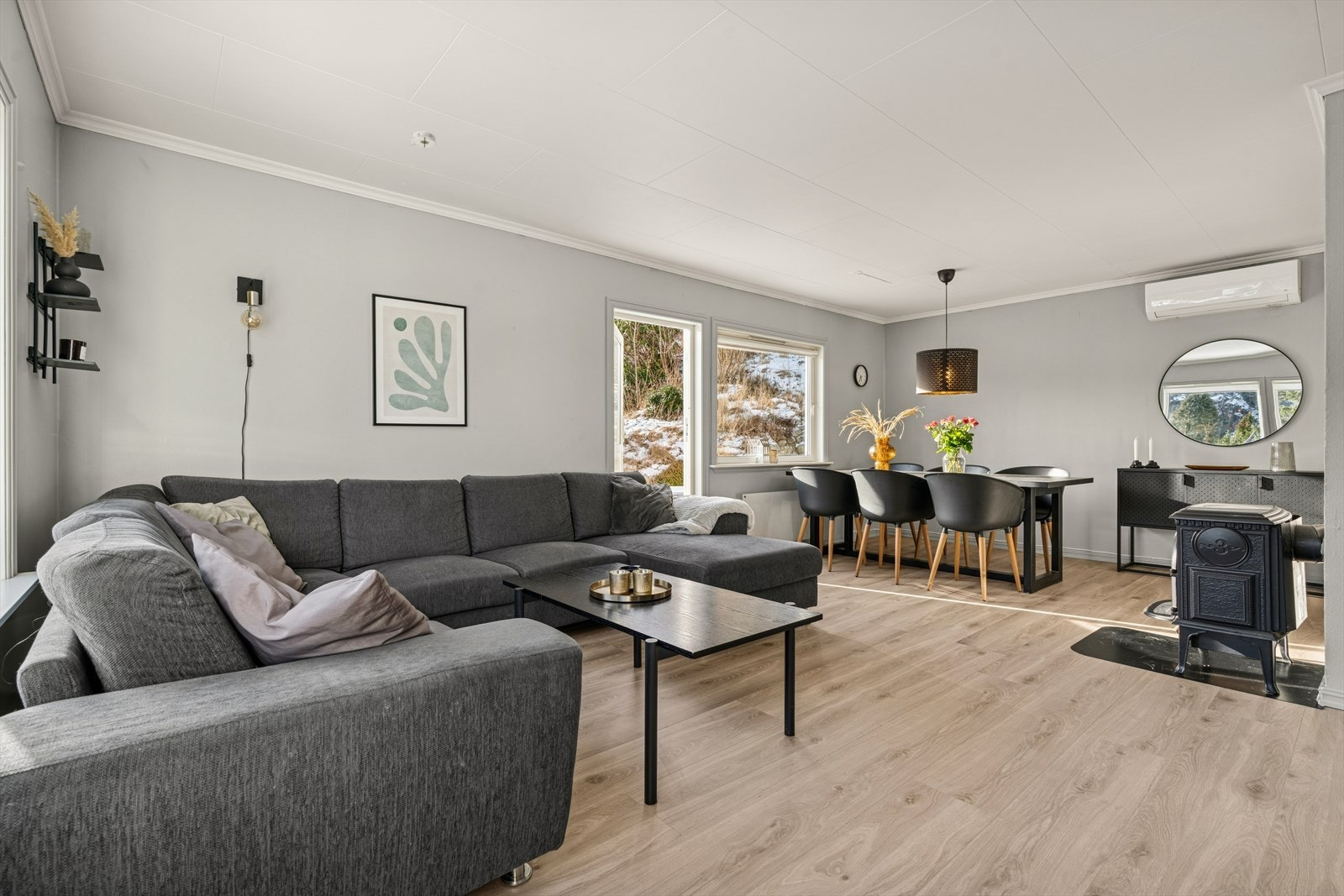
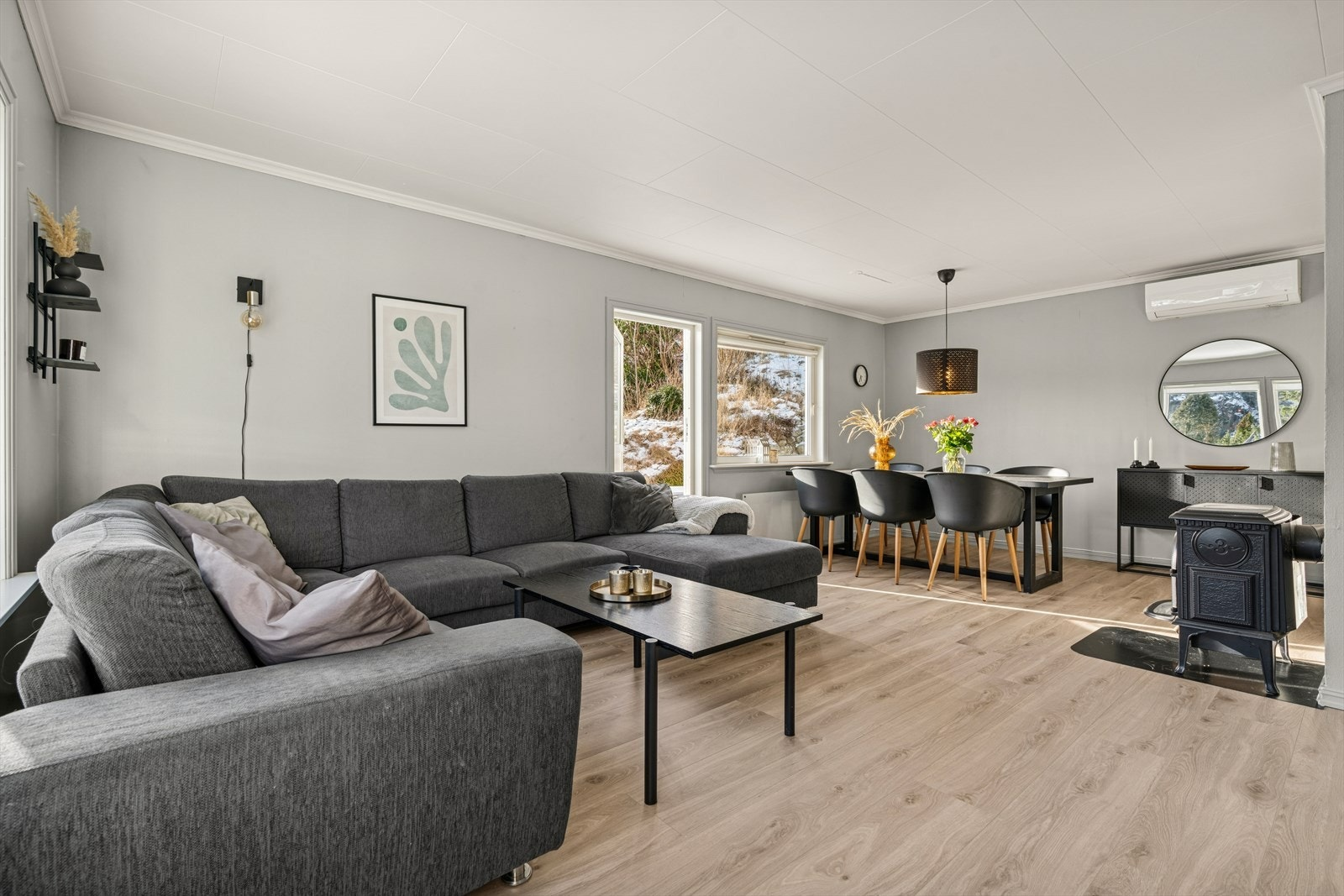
- smoke detector (423, 139)
